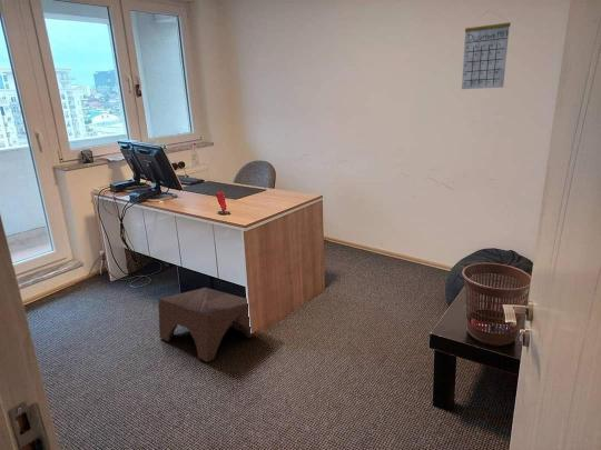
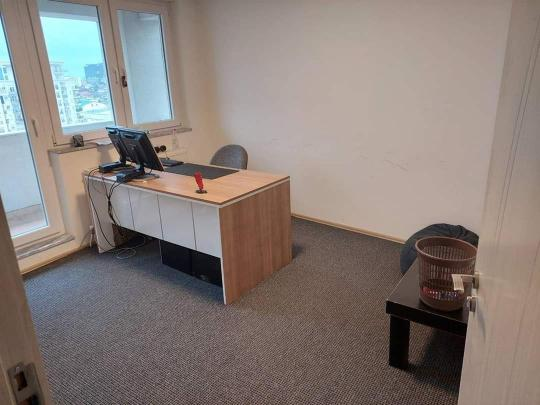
- calendar (484, 50)
- stool (206, 314)
